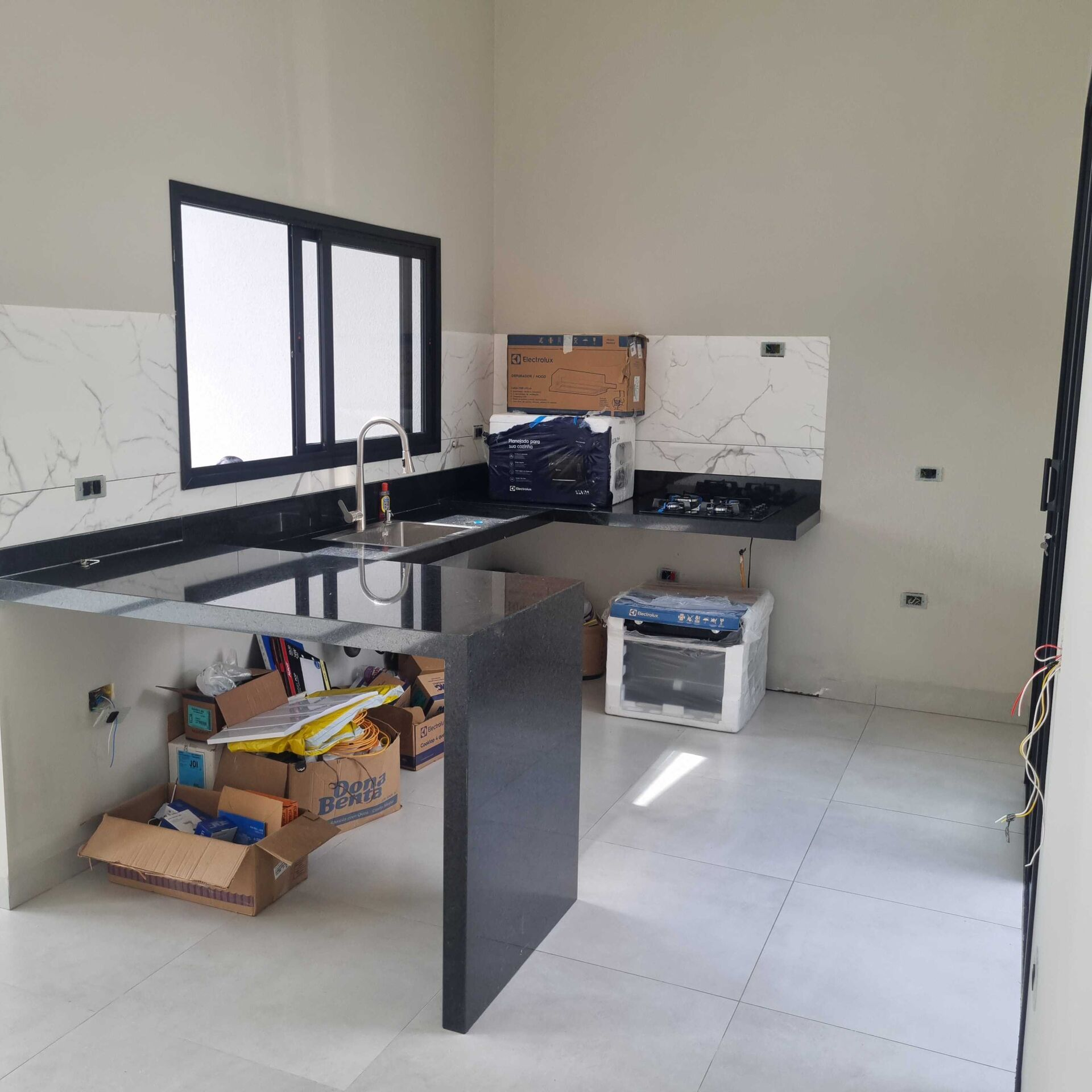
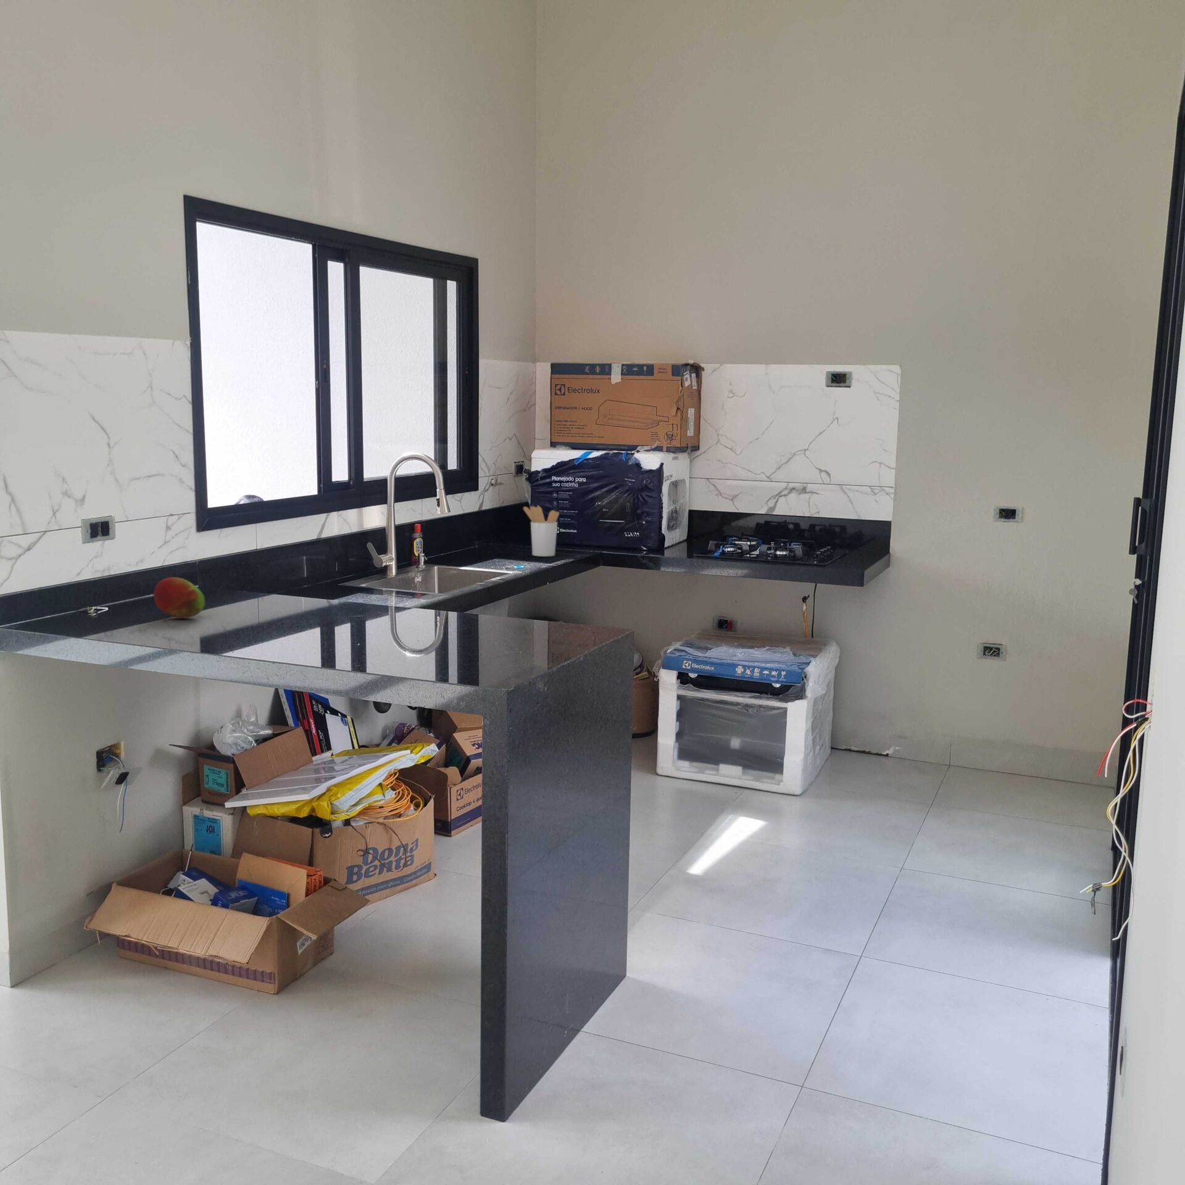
+ utensil holder (540, 530)
+ fruit (180, 598)
